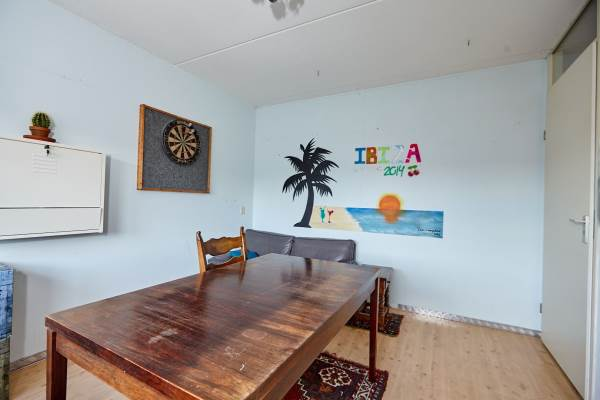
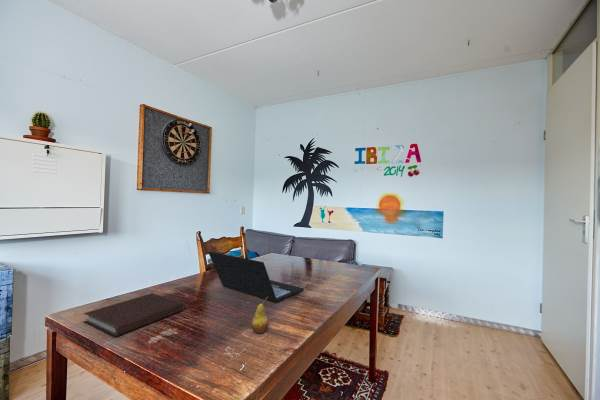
+ fruit (259, 314)
+ laptop (257, 271)
+ notebook (136, 311)
